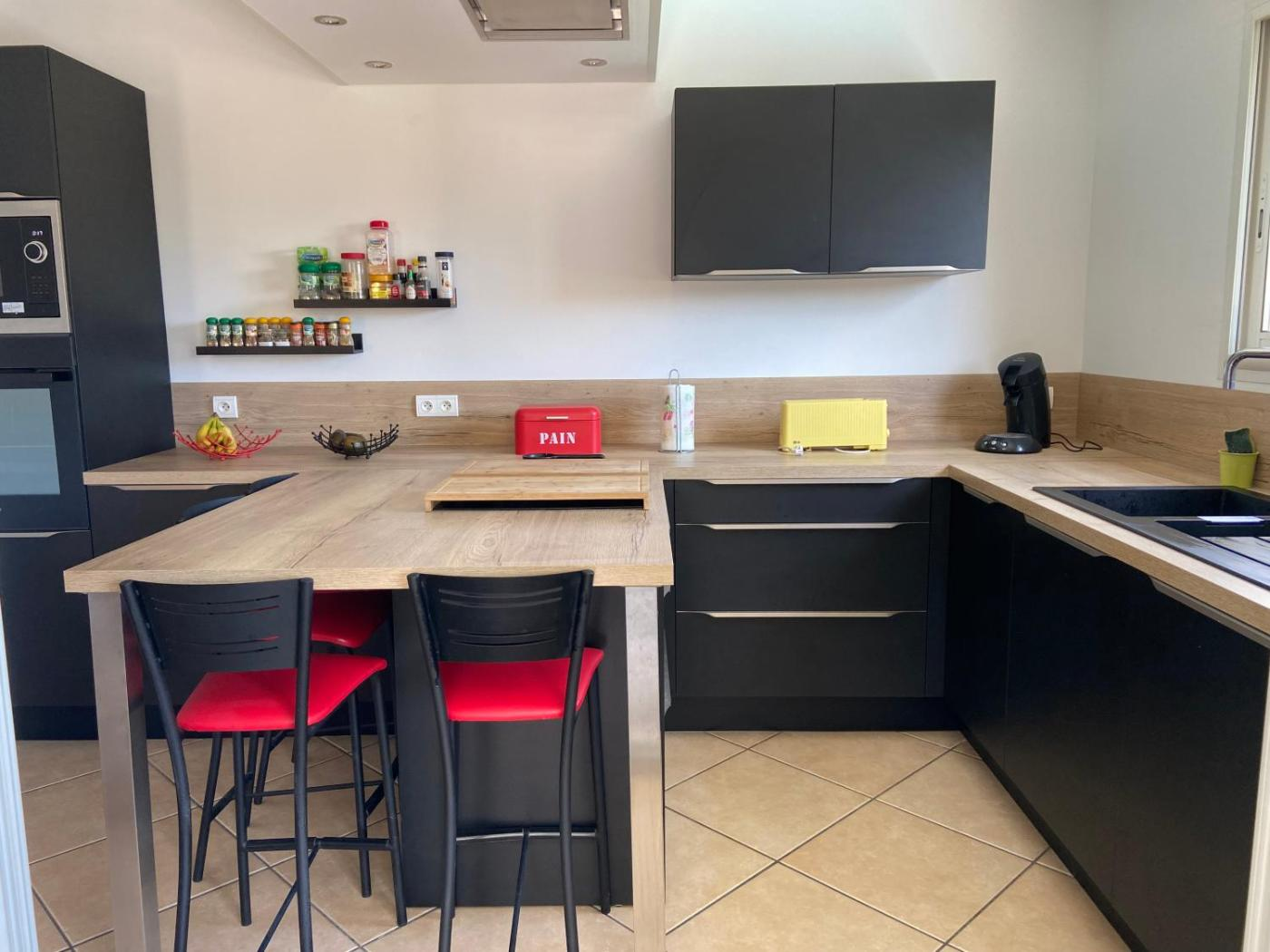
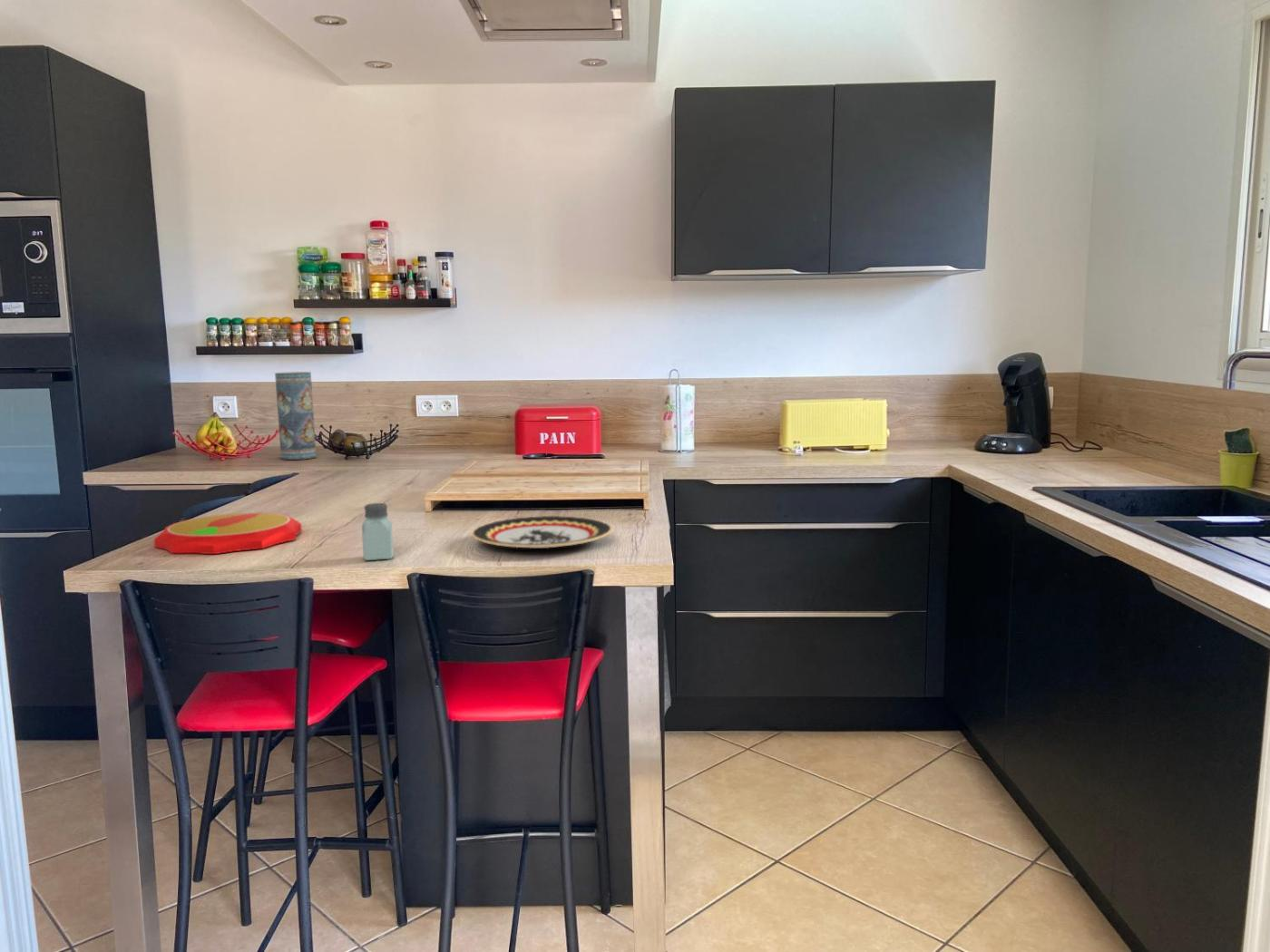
+ plate (230, 529)
+ saltshaker (376, 530)
+ vase (296, 415)
+ plate (542, 535)
